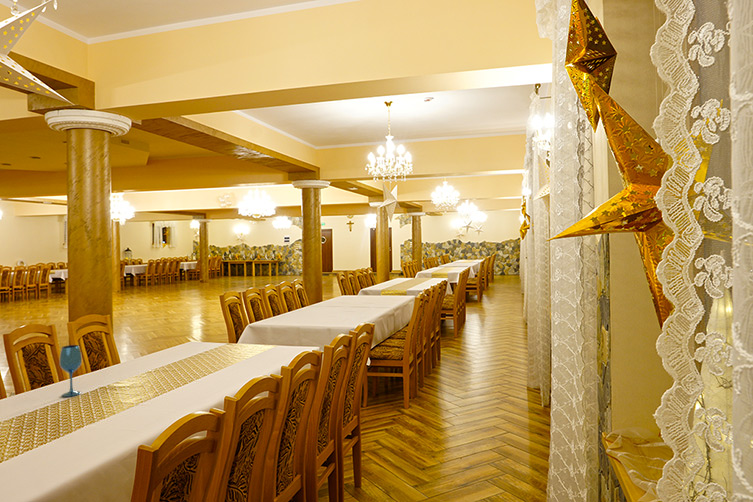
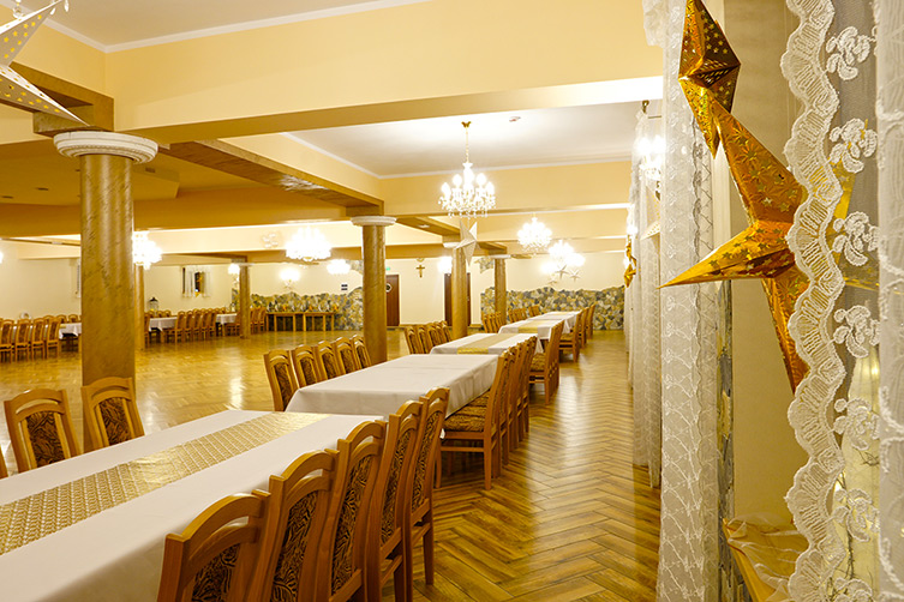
- wineglass (70, 370)
